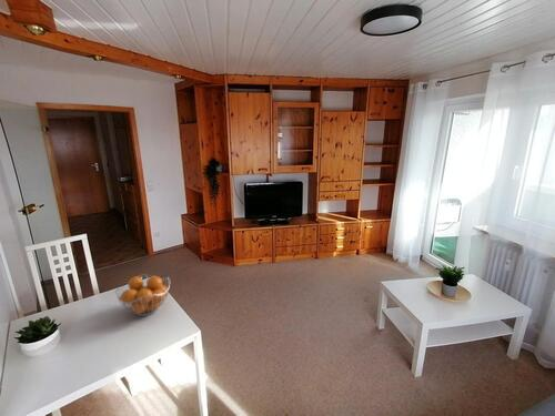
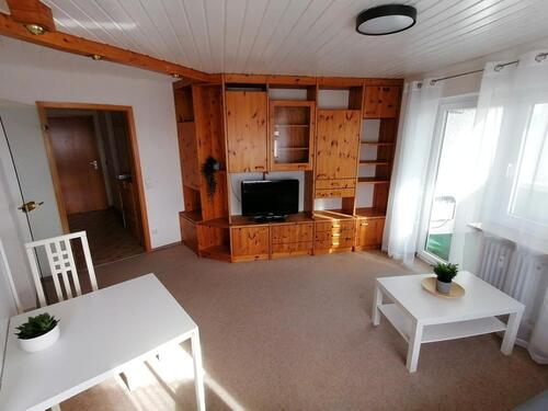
- fruit basket (144, 294)
